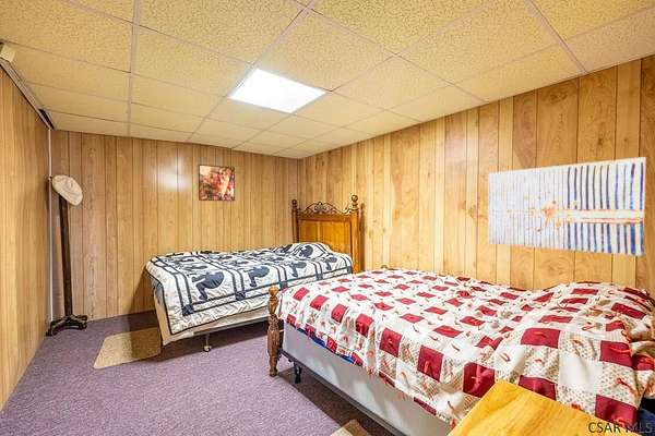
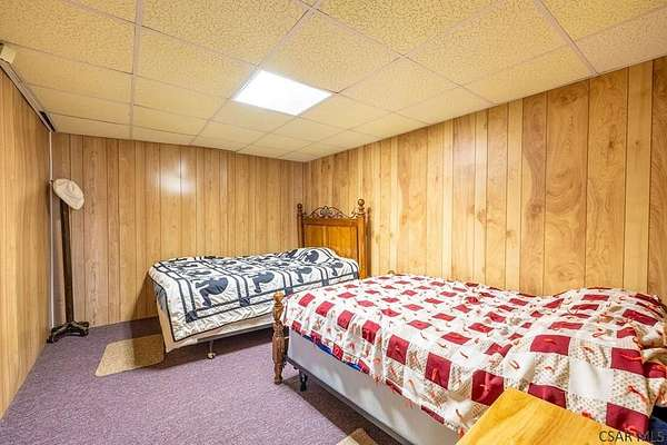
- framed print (216, 183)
- wall art (553, 207)
